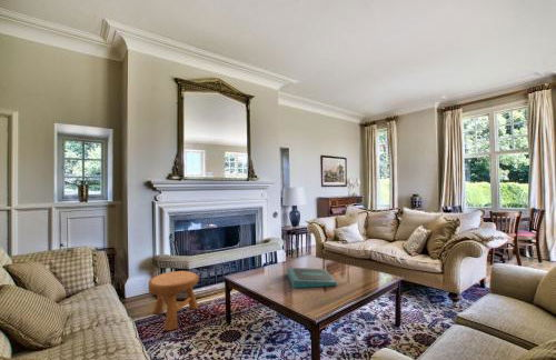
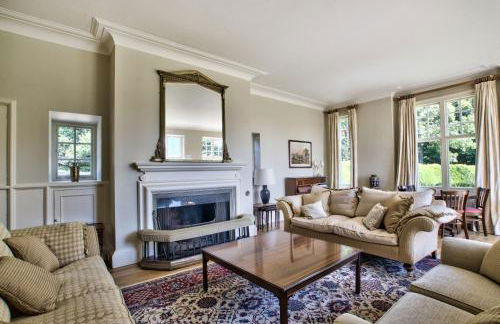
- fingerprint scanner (310, 276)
- stool (173, 298)
